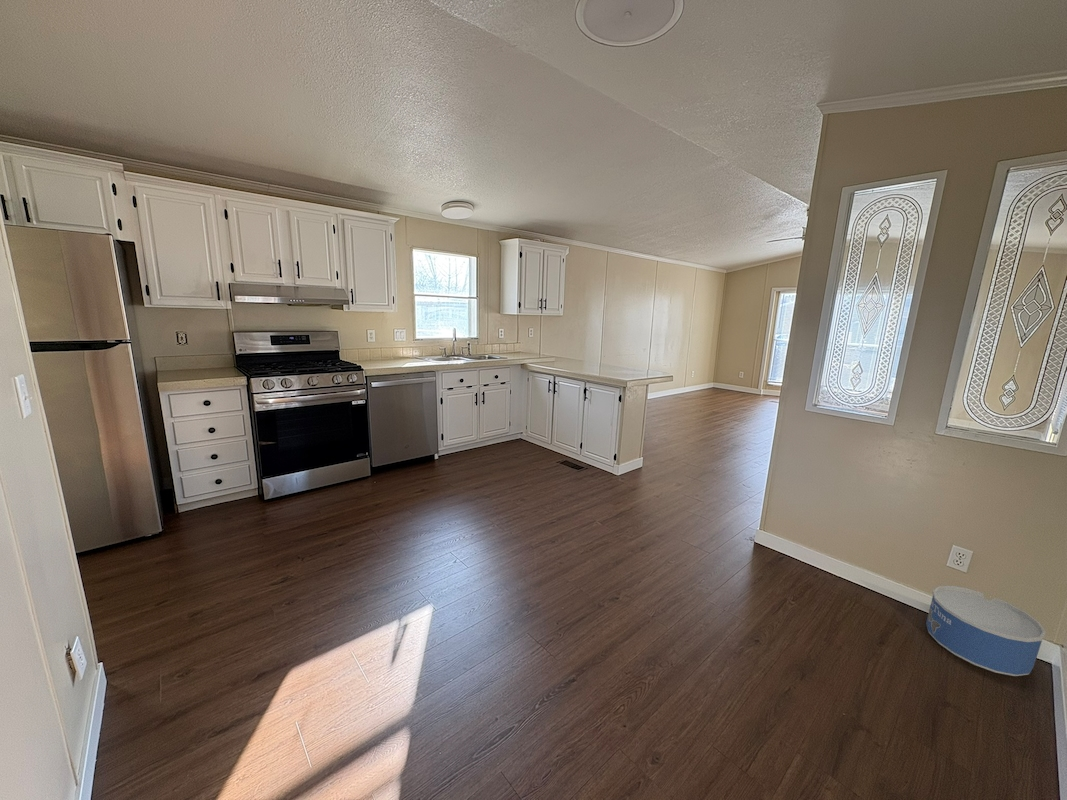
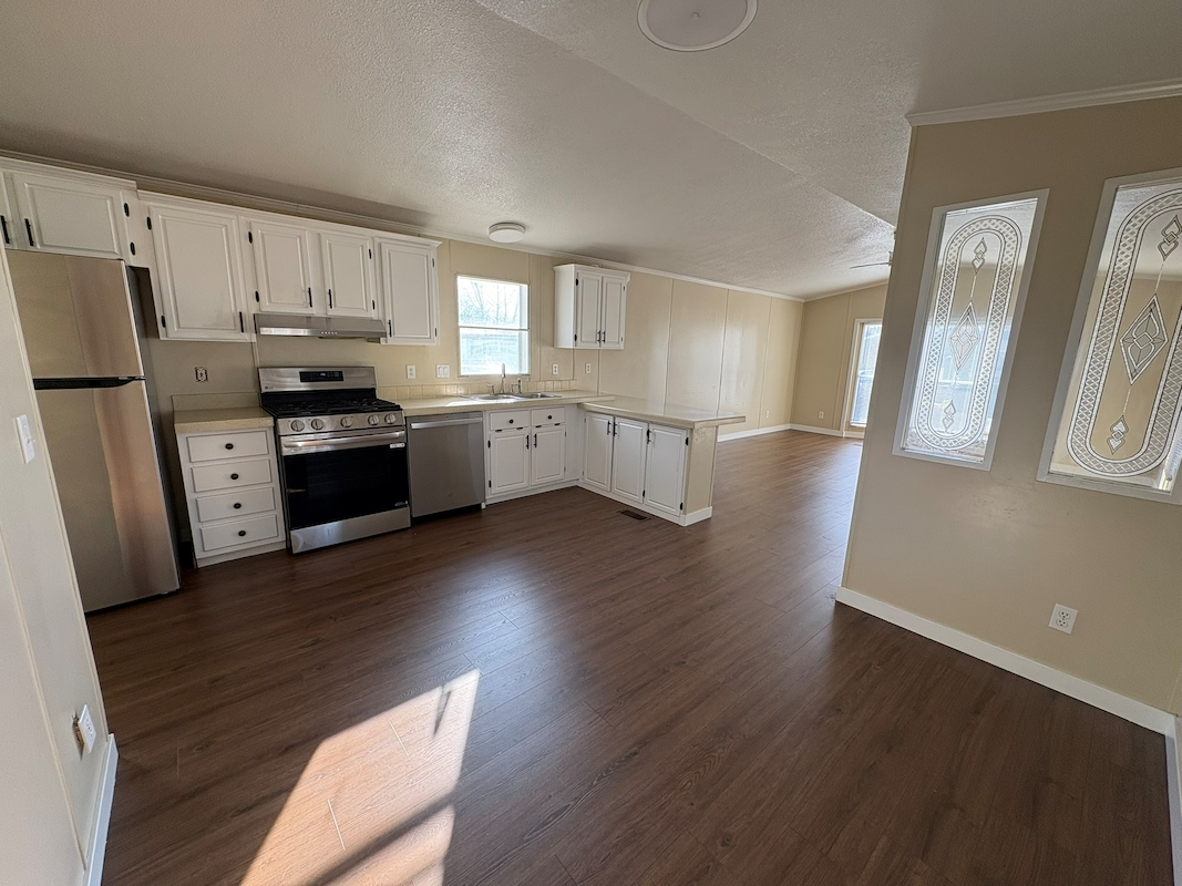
- storage bin (980, 628)
